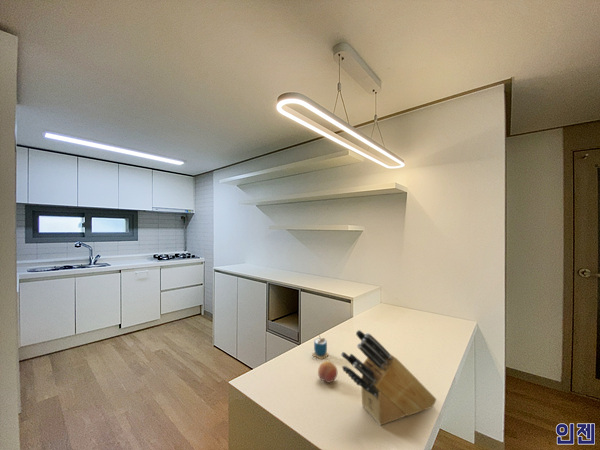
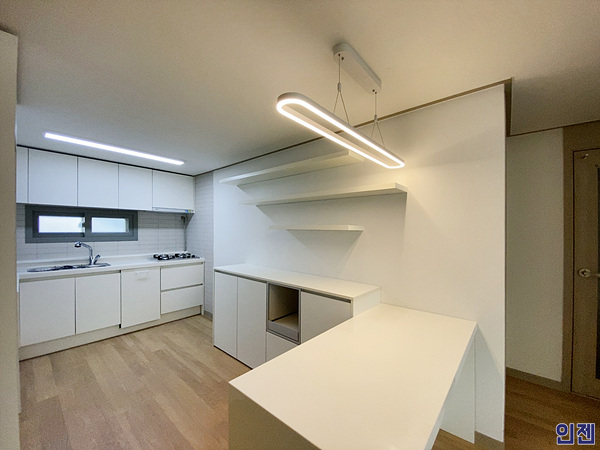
- knife block (388, 367)
- cup (320, 343)
- fruit (327, 371)
